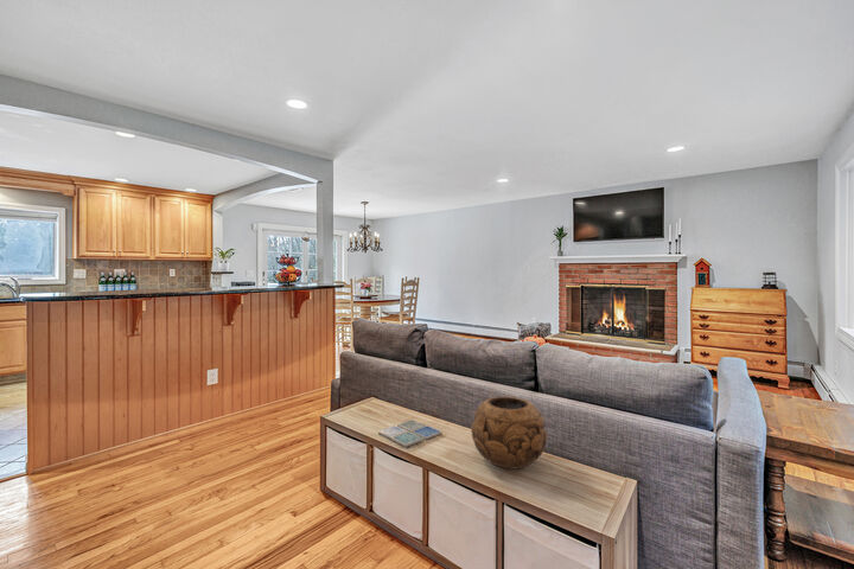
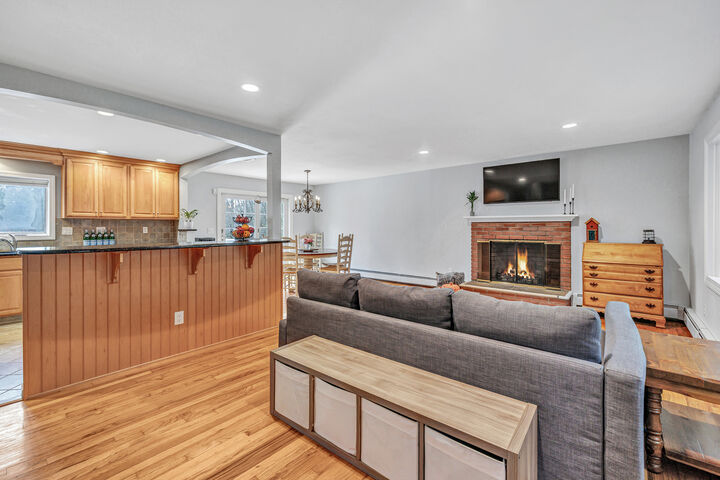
- decorative bowl (508, 430)
- drink coaster (409, 431)
